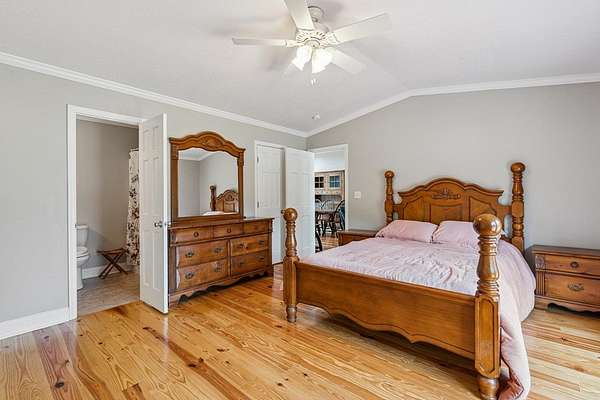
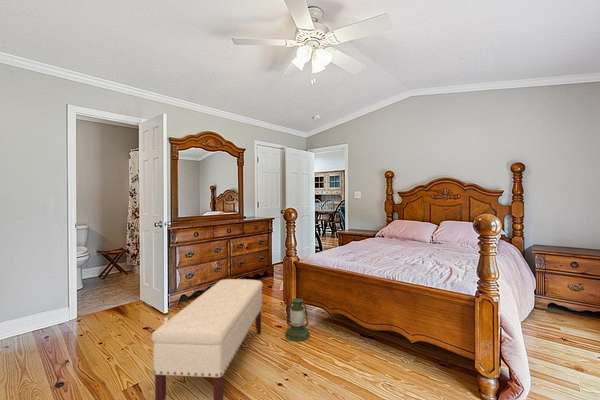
+ lantern (297, 317)
+ bench (220, 330)
